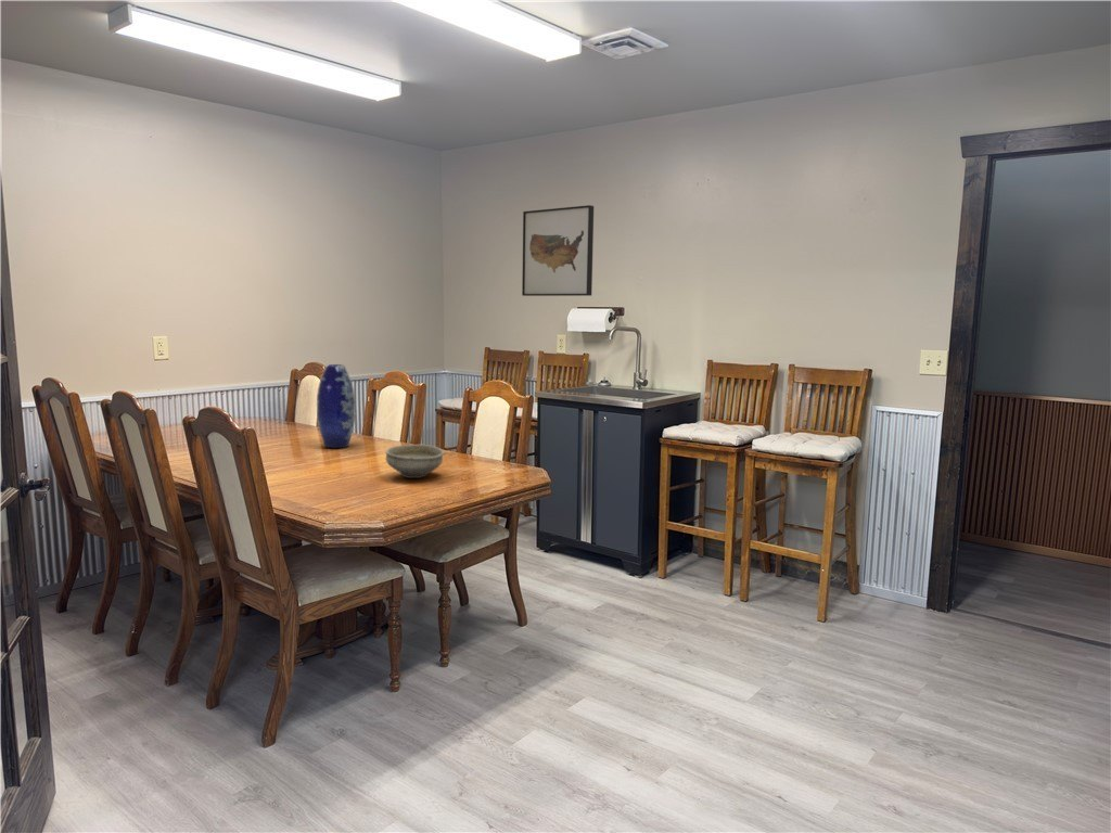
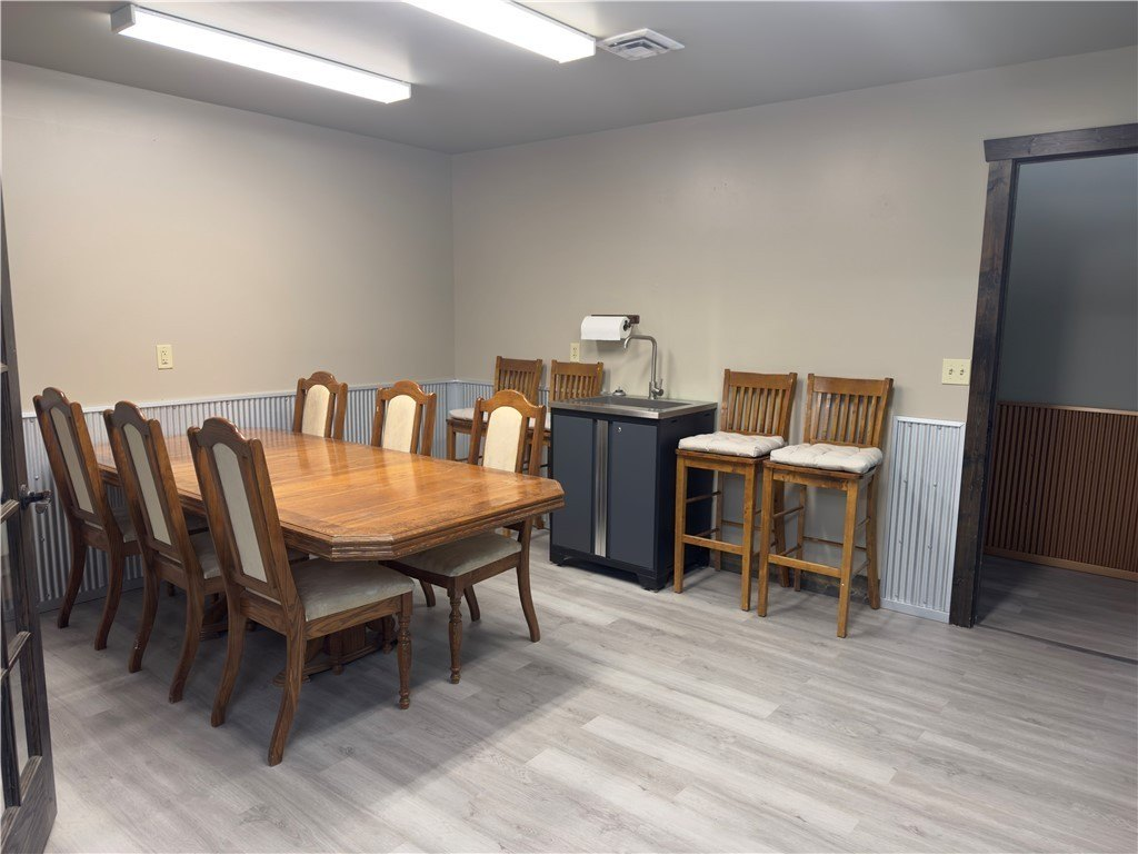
- bowl (414, 462)
- vase (335, 406)
- wall art (557, 252)
